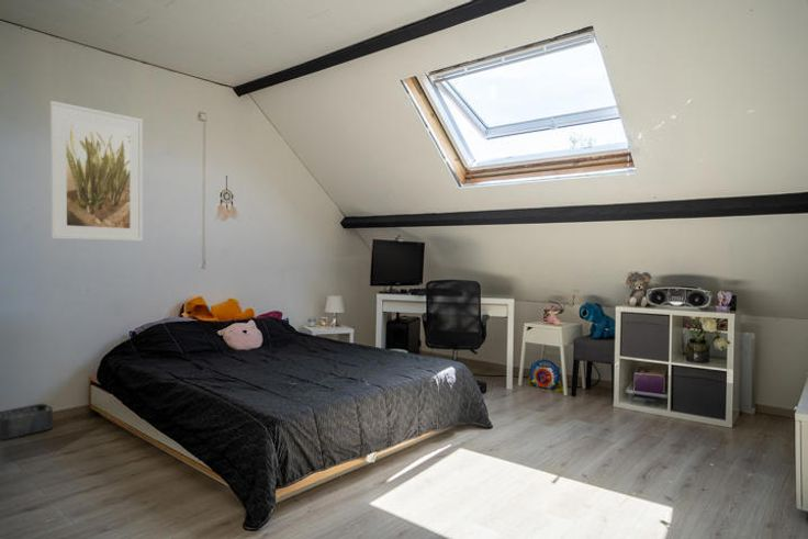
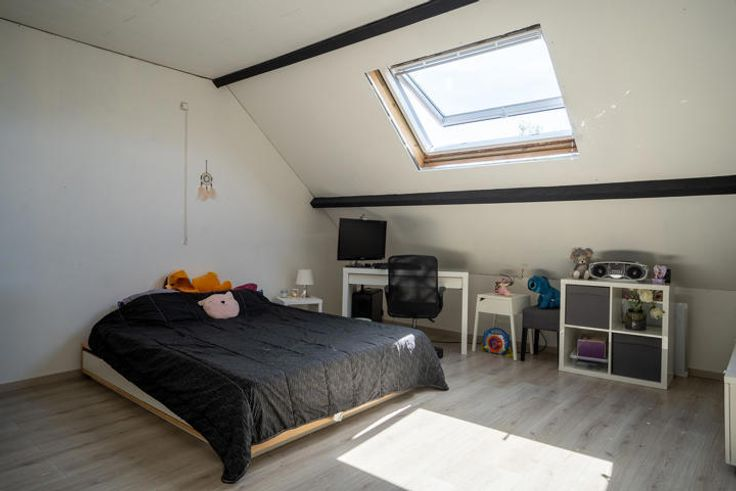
- storage bin (23, 420)
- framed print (99, 175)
